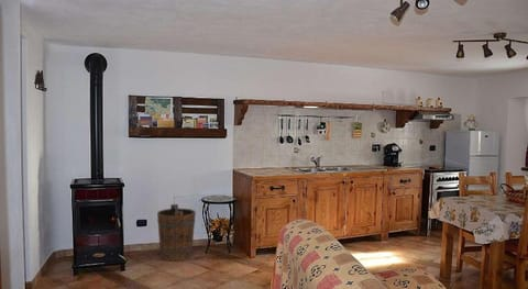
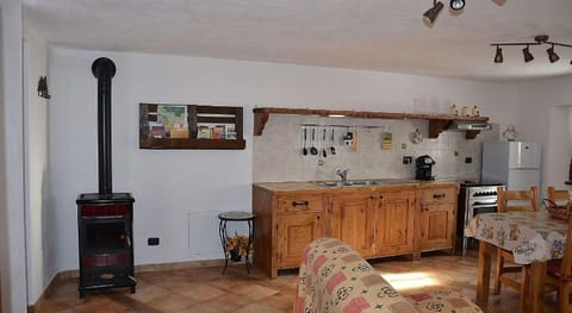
- wooden bucket (176, 232)
